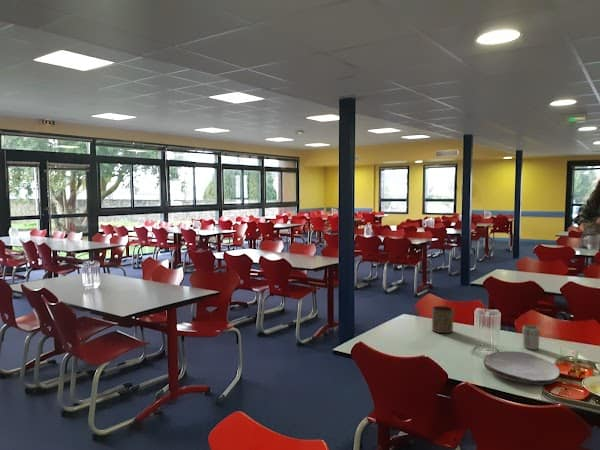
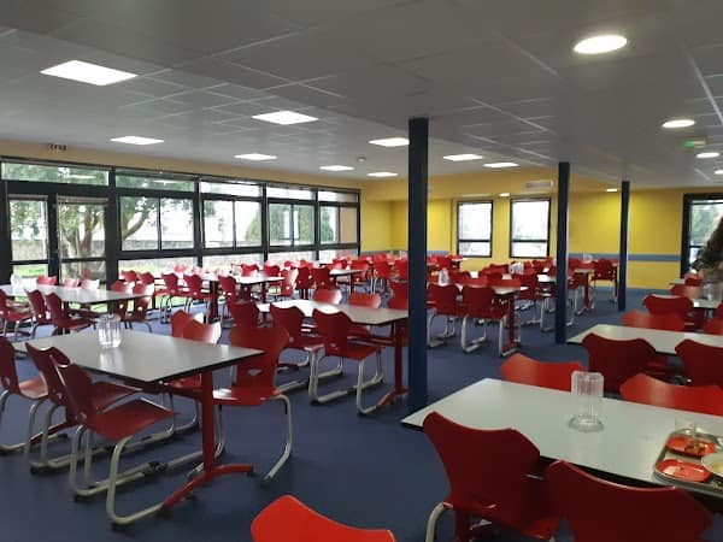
- cup (442, 319)
- cup (530, 337)
- plate (520, 367)
